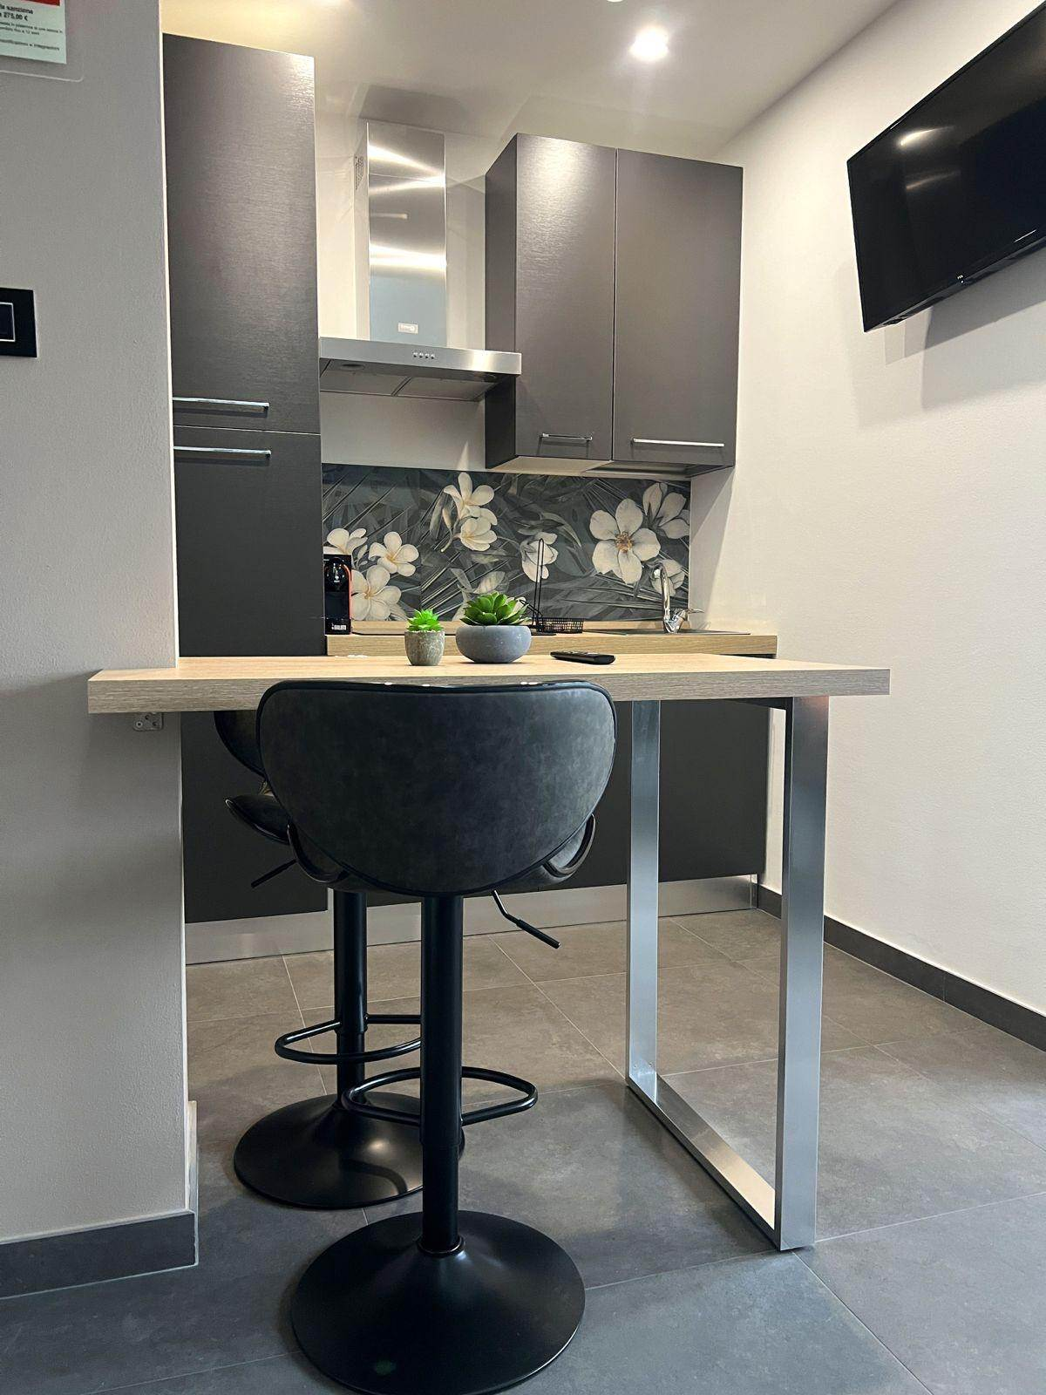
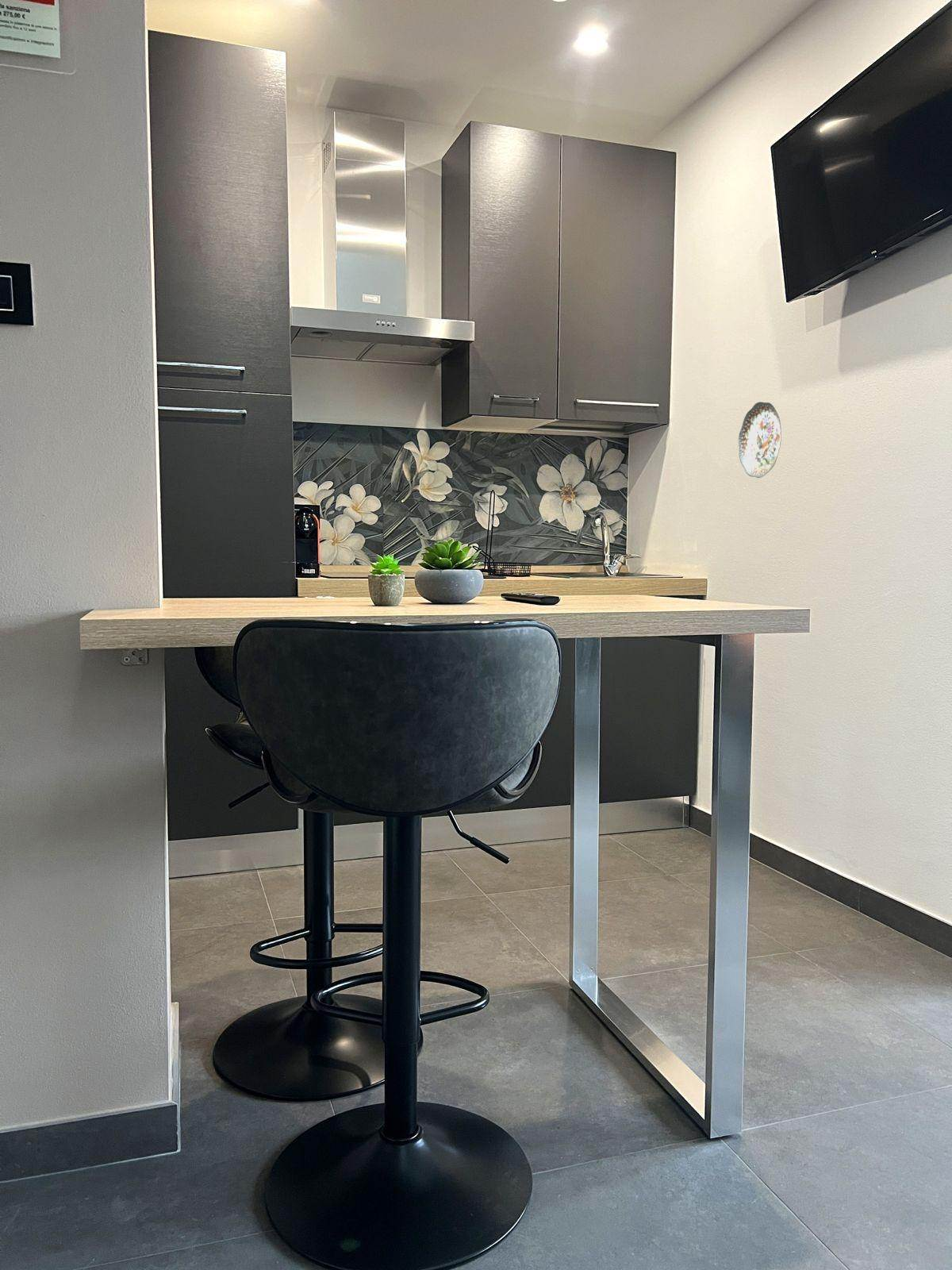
+ decorative plate (762, 440)
